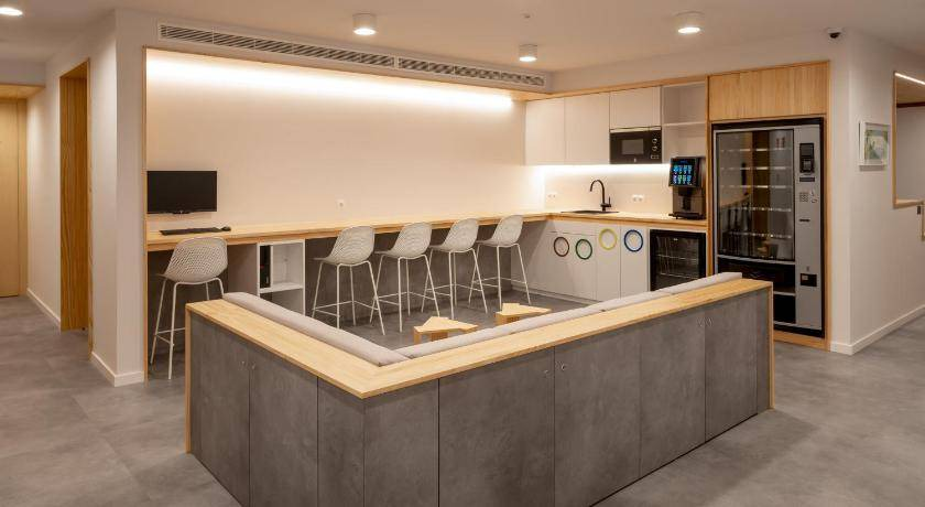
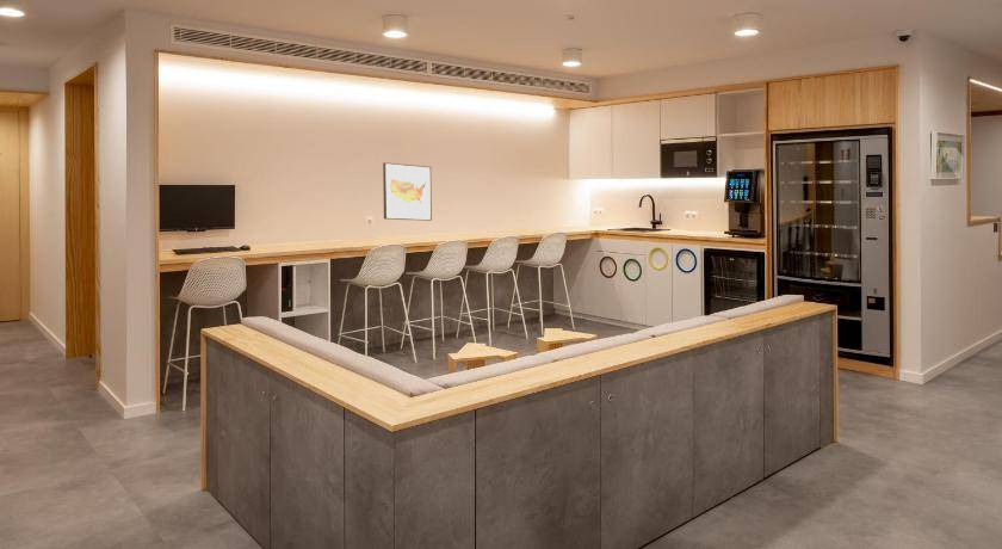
+ wall art (408, 192)
